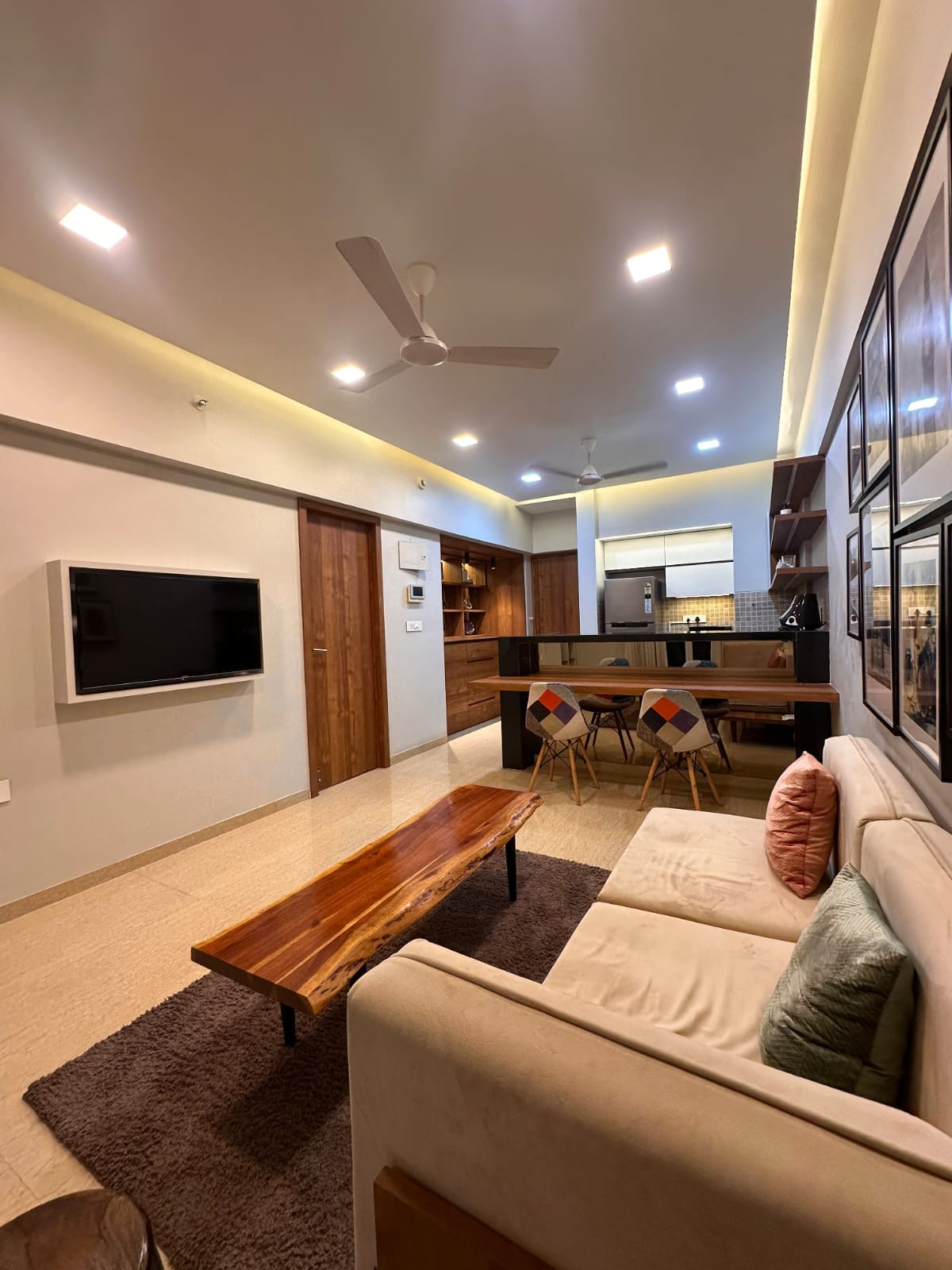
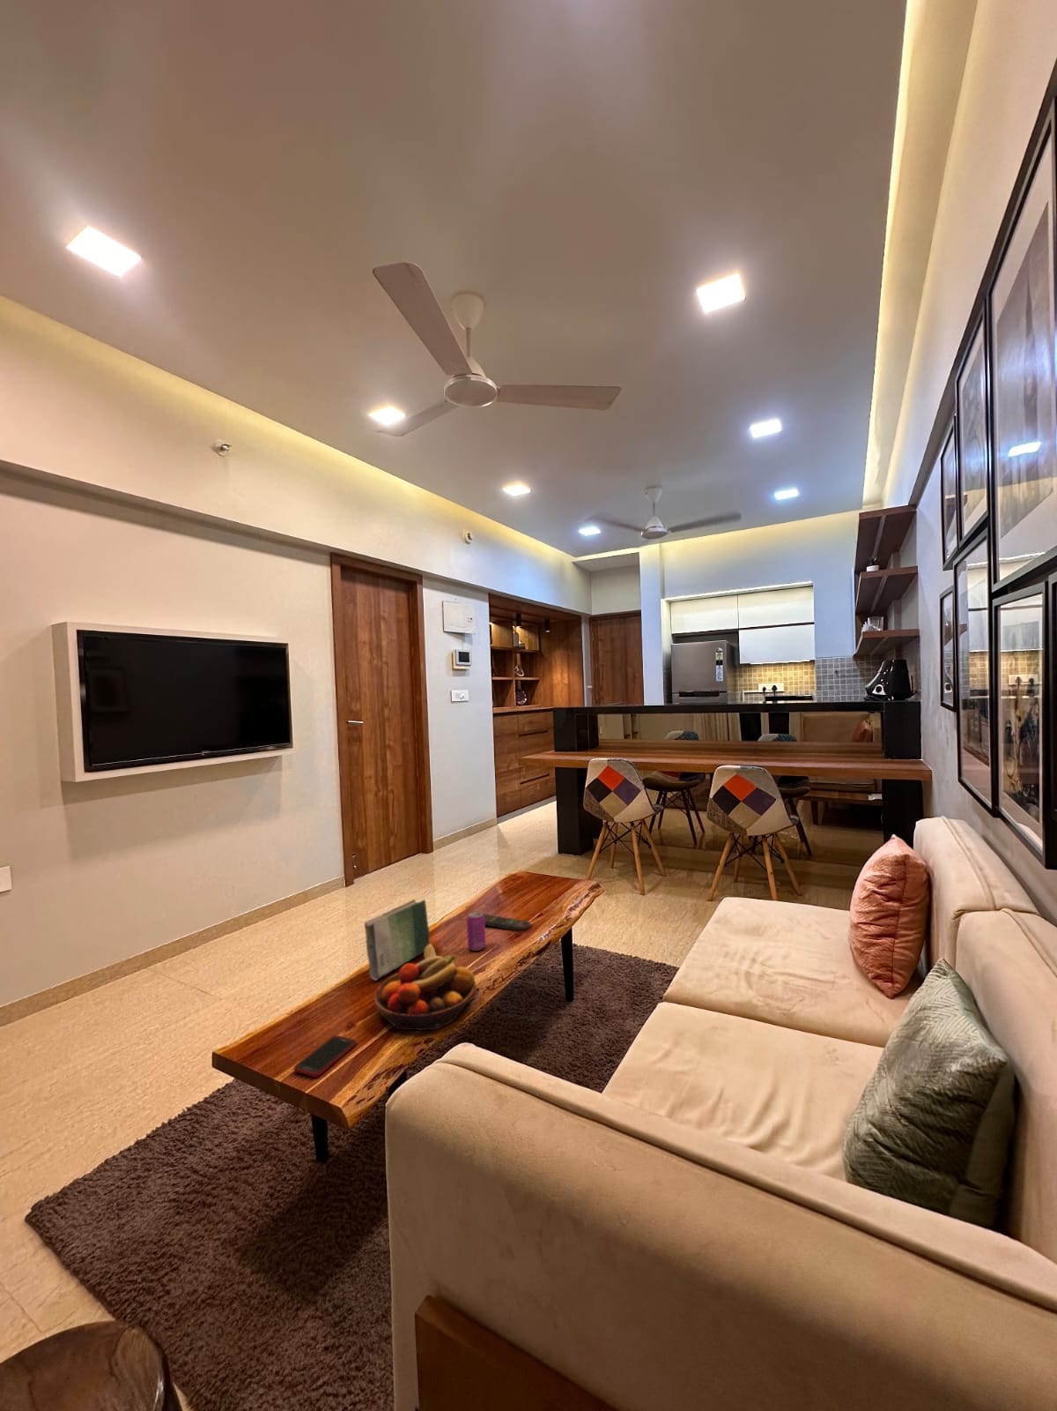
+ book (399, 937)
+ remote control (502, 921)
+ beverage can (475, 930)
+ fruit bowl (424, 983)
+ cell phone (326, 1054)
